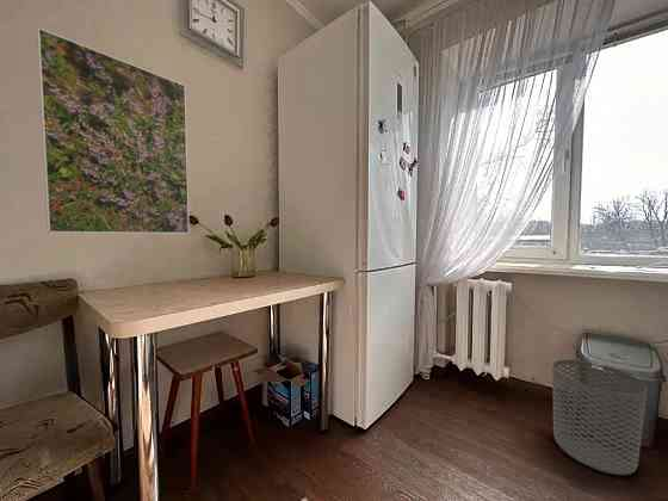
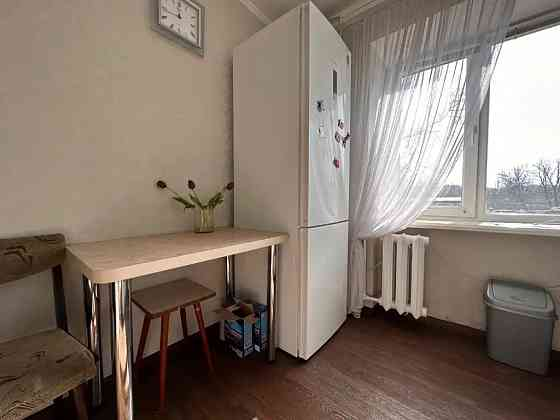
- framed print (125, 148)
- waste bin (594, 413)
